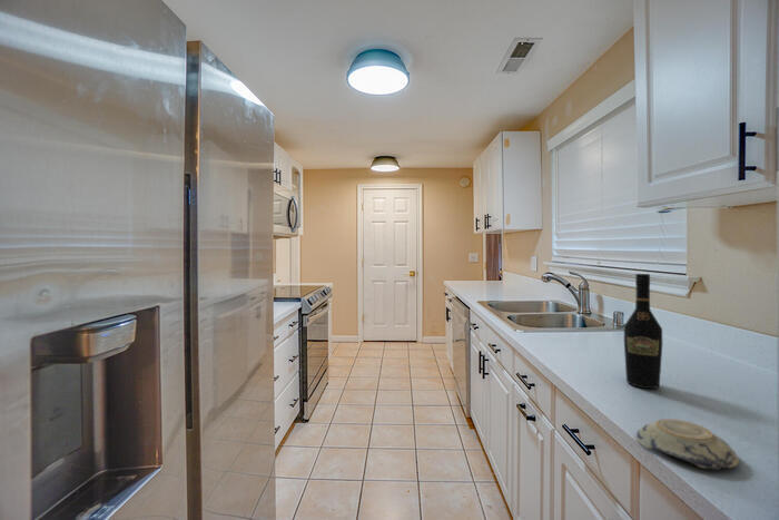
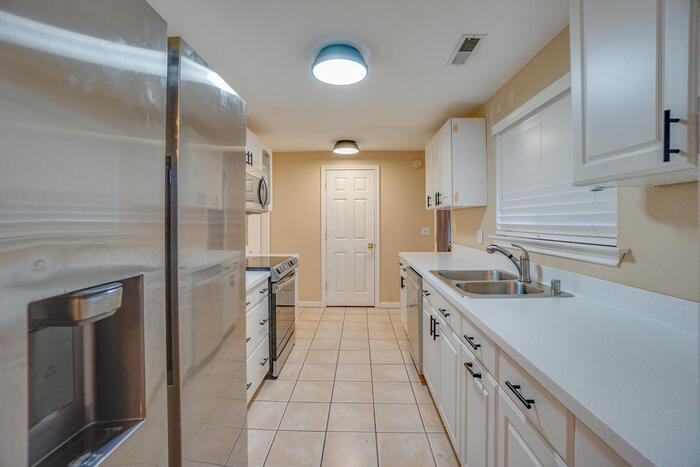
- wine bottle (642, 328)
- decorative bowl (683, 438)
